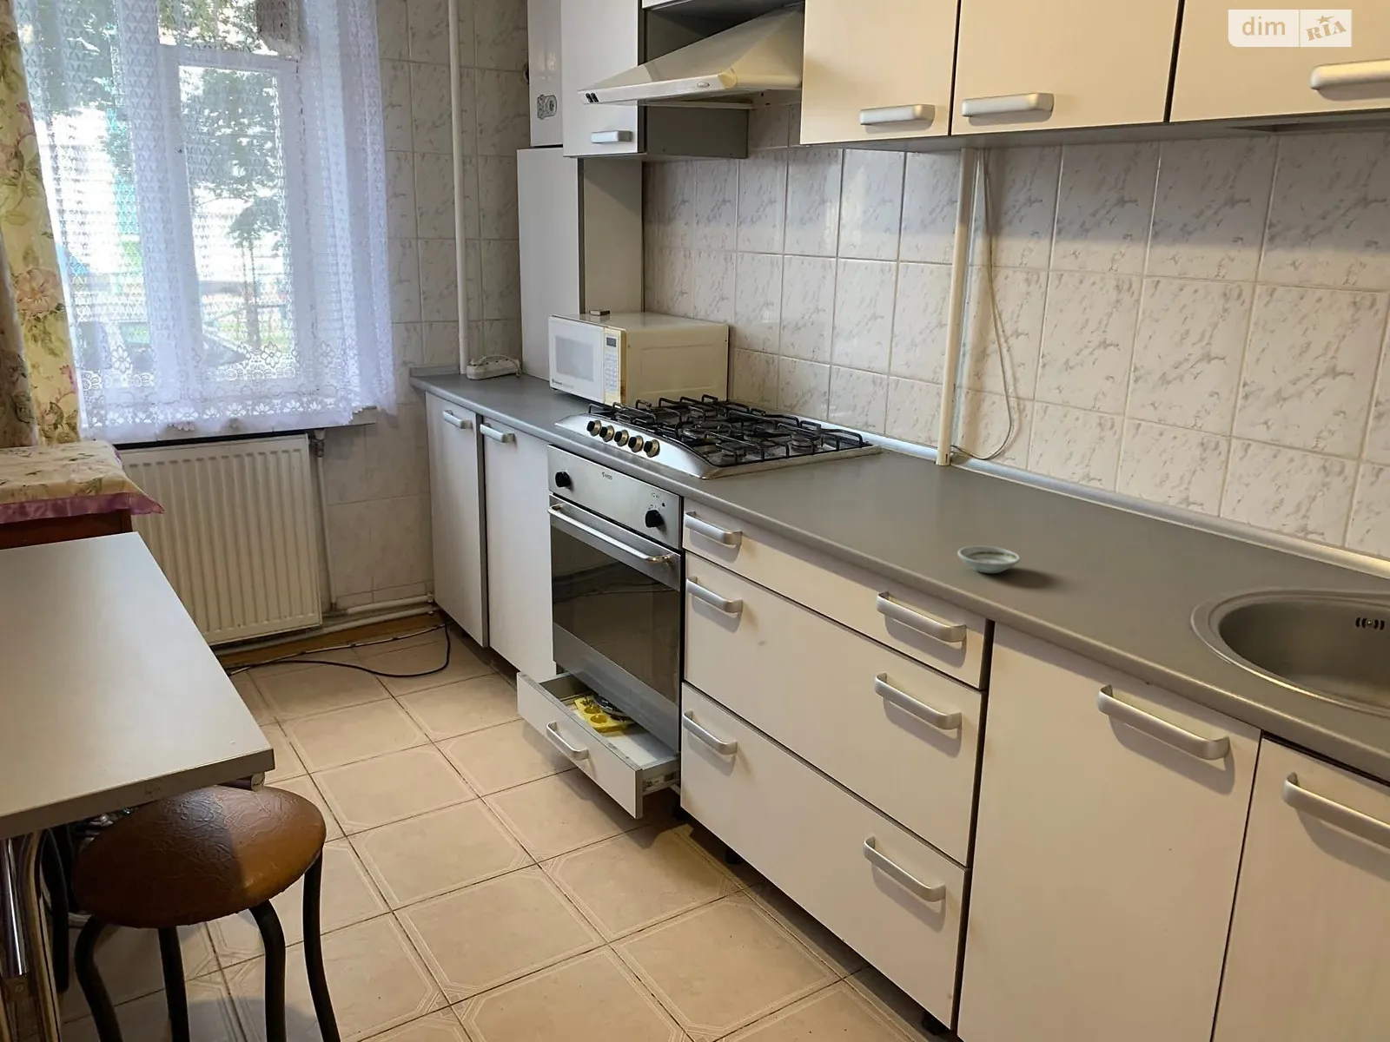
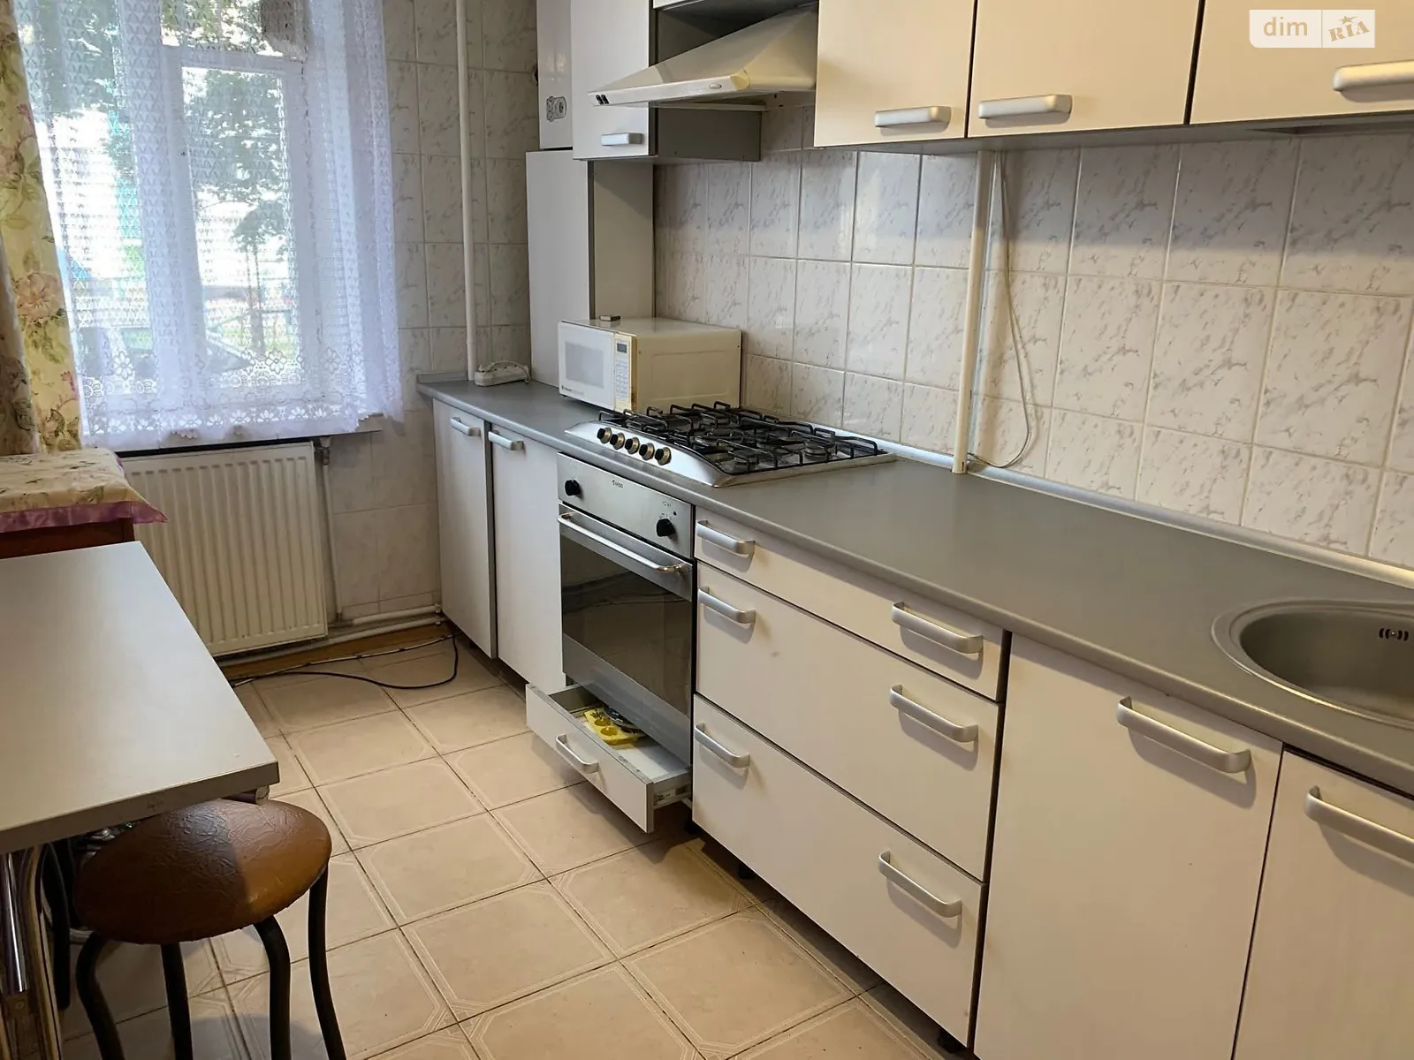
- saucer (987, 560)
